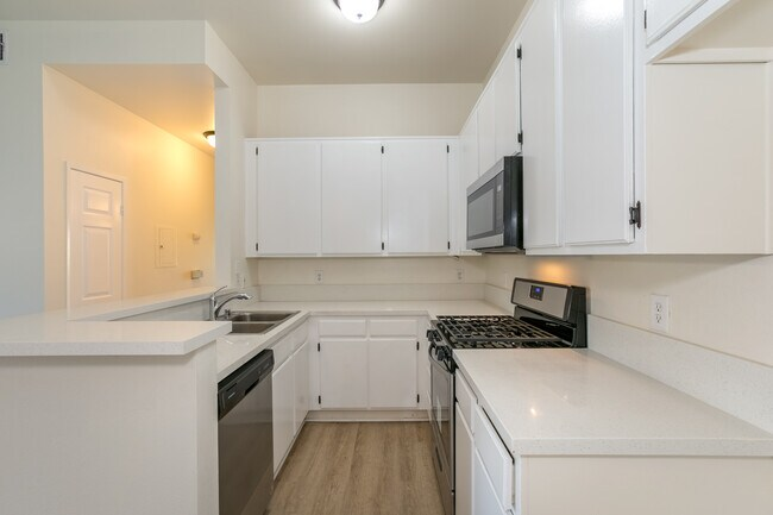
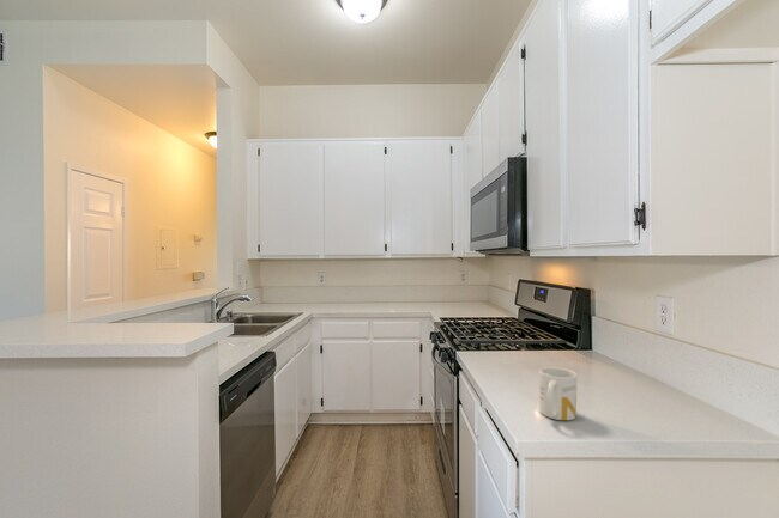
+ mug (558, 395)
